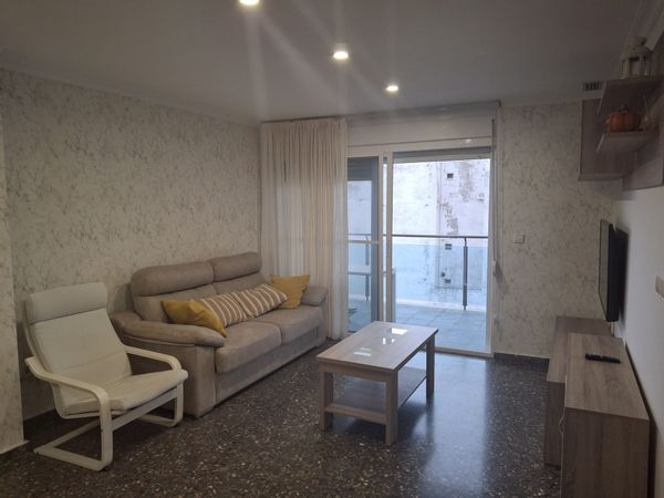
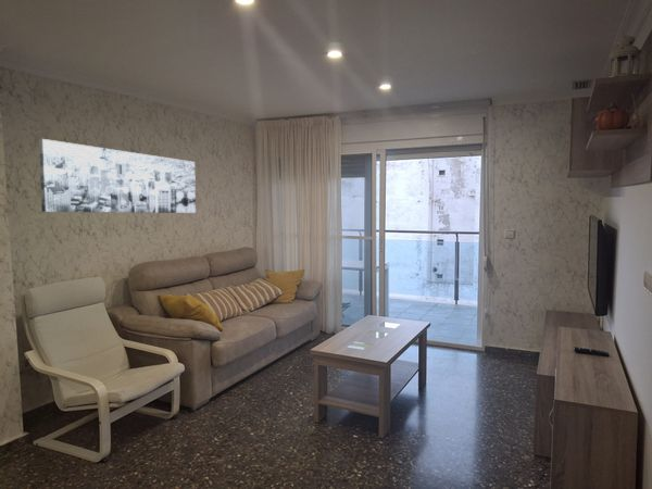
+ wall art (130, 183)
